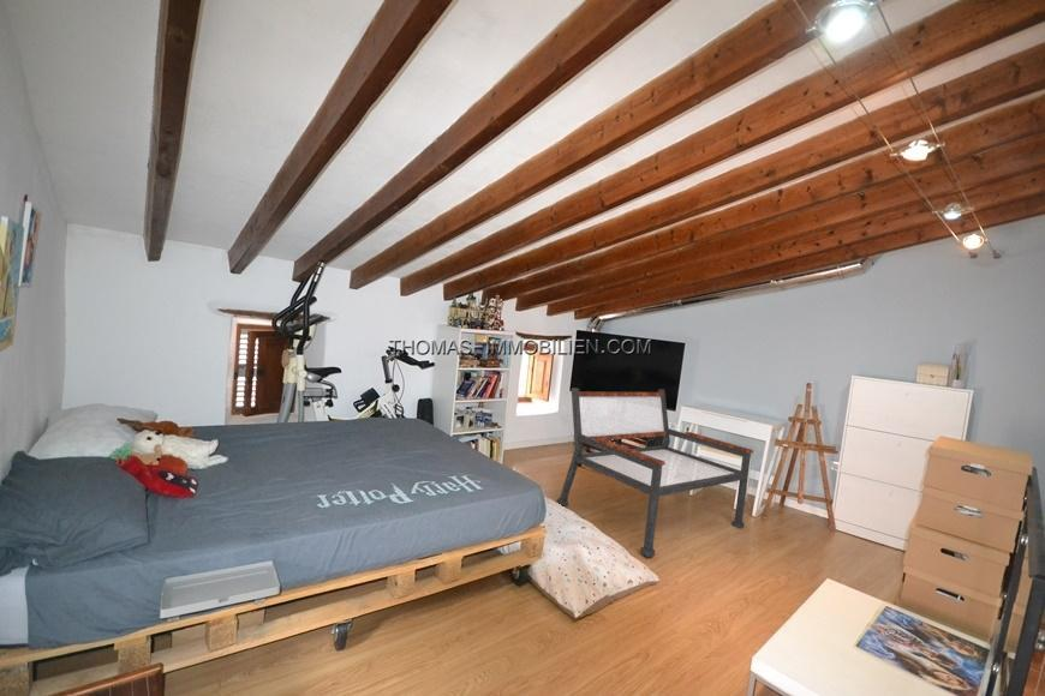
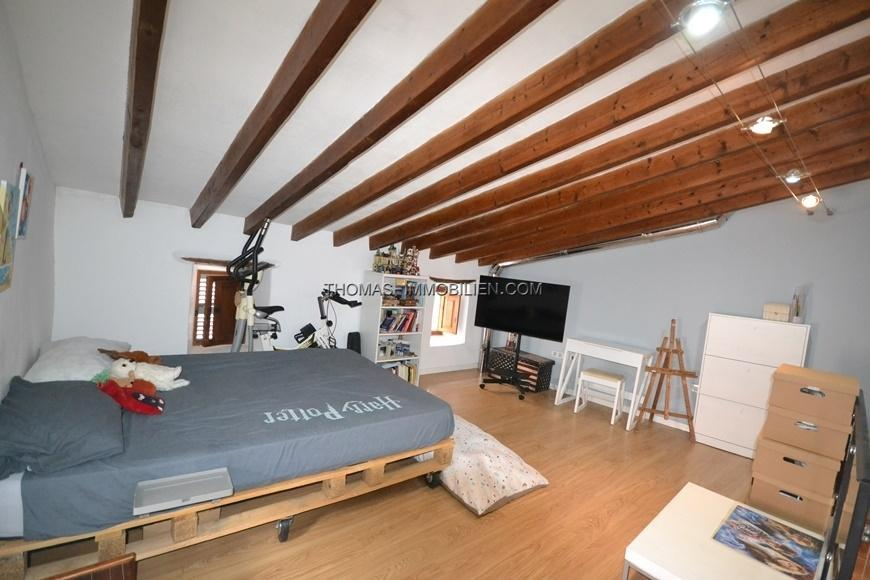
- bench (655, 457)
